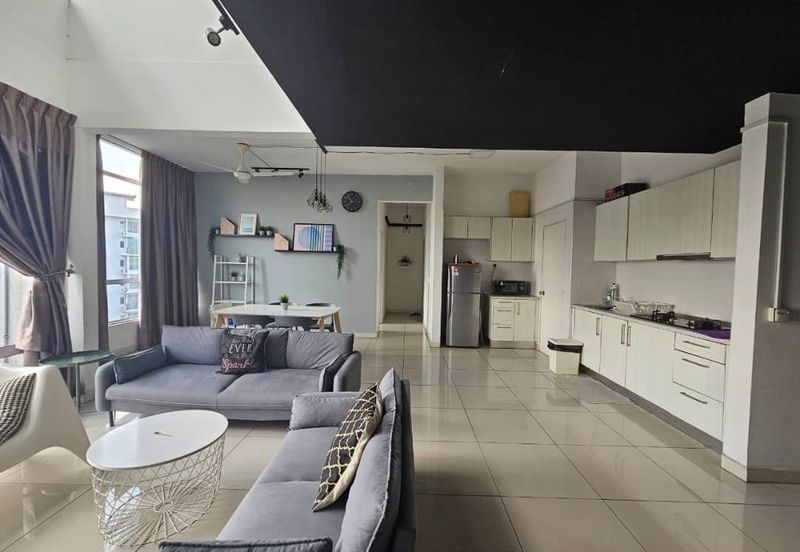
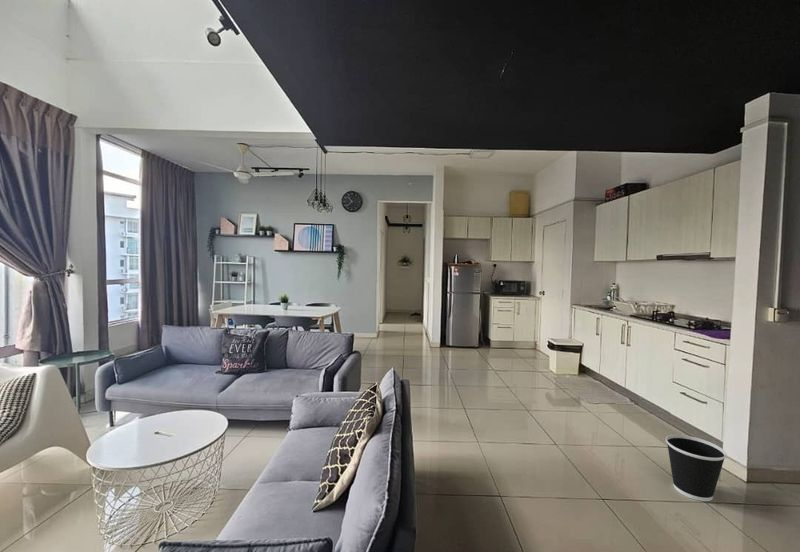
+ wastebasket (693, 468)
